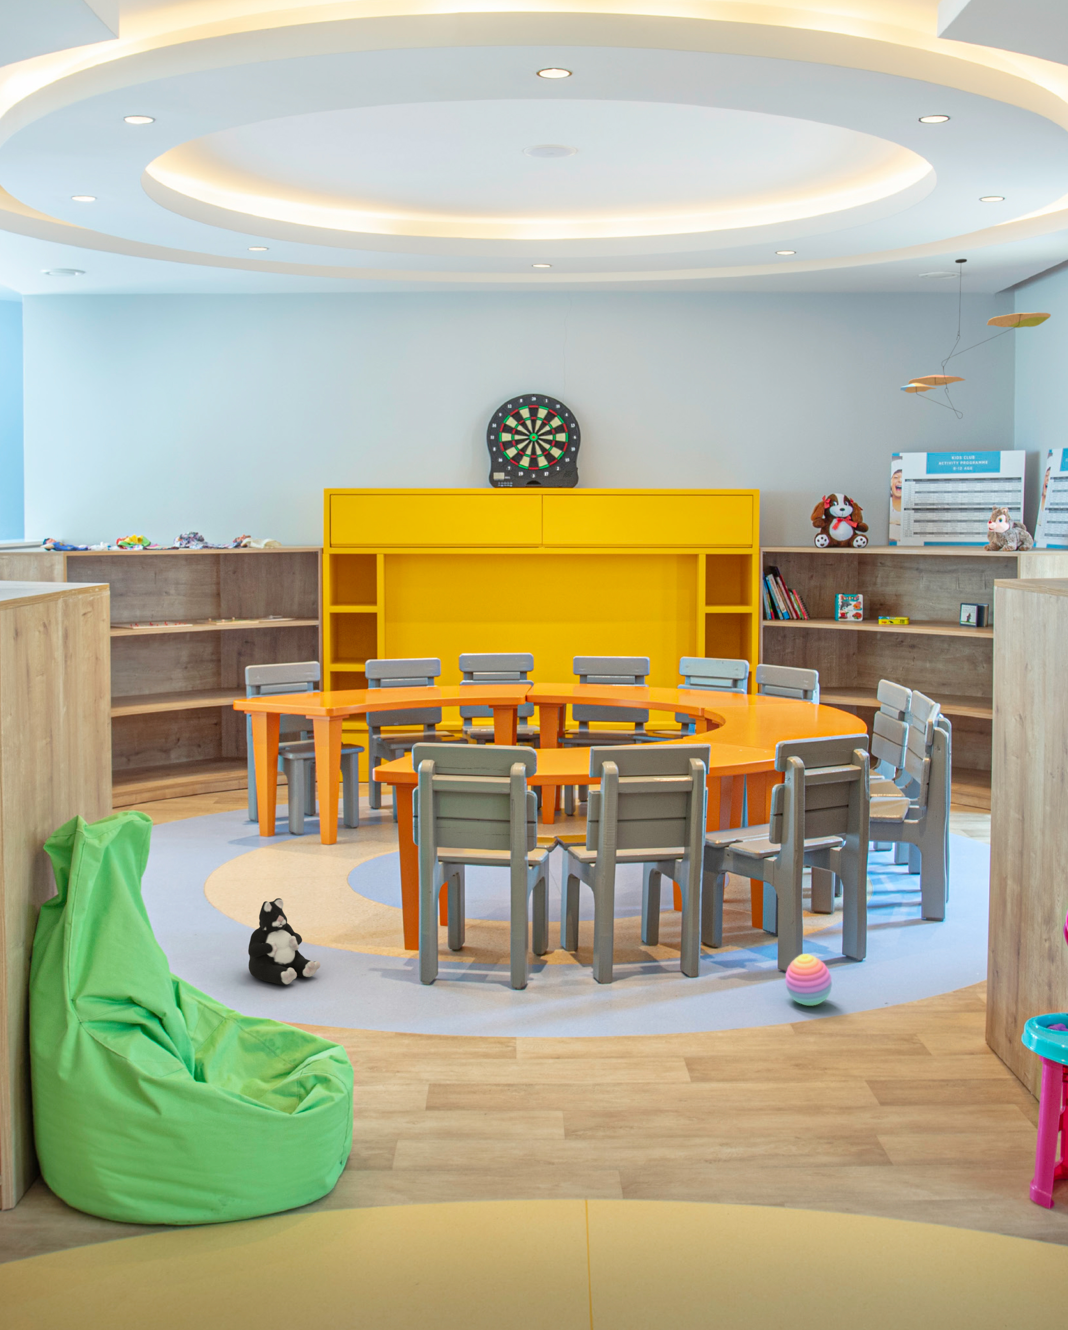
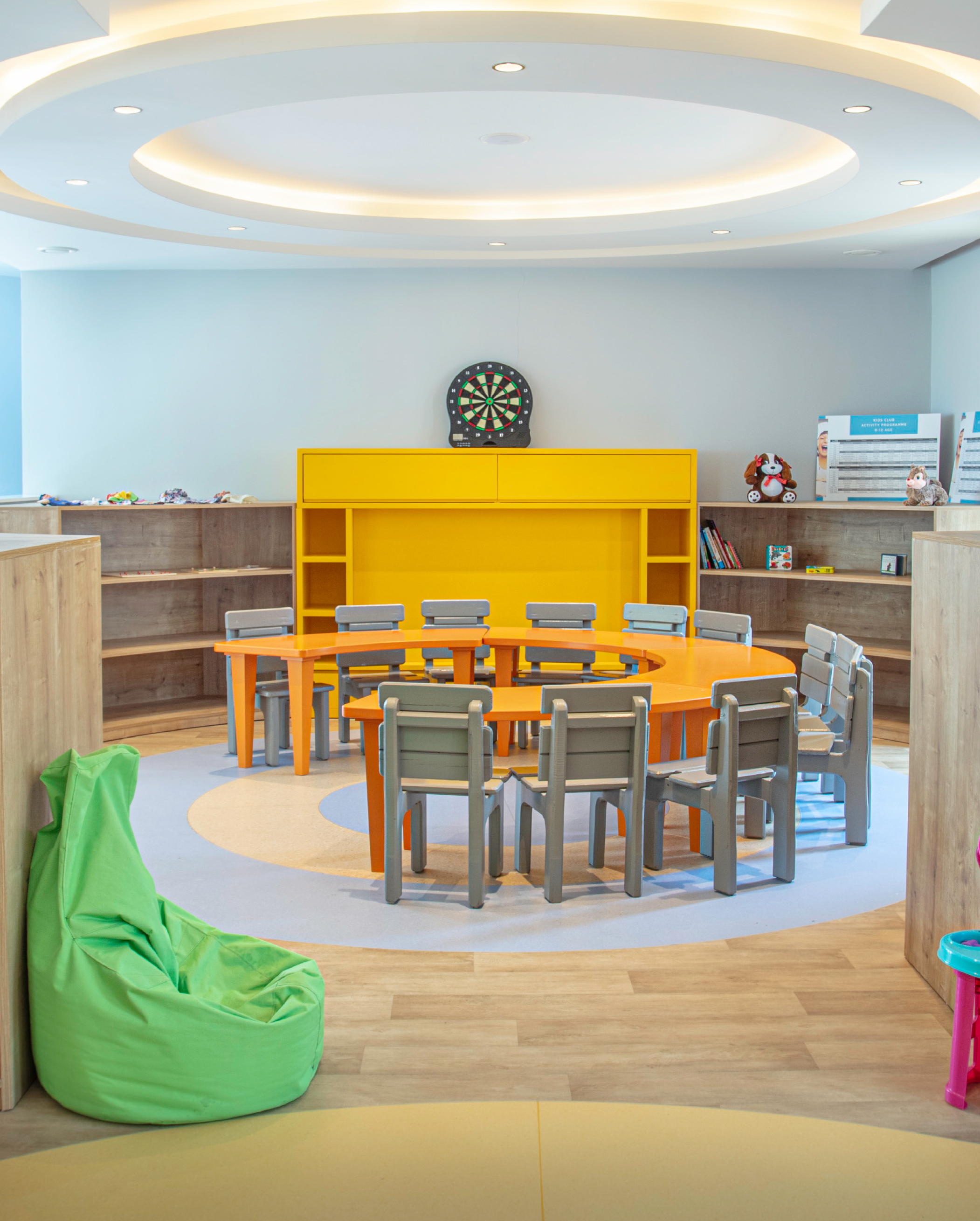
- stacking toy (809, 978)
- plush toy (278, 939)
- ceiling mobile (975, 345)
